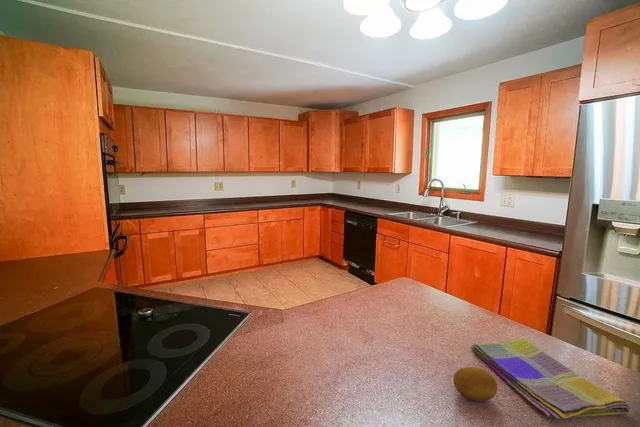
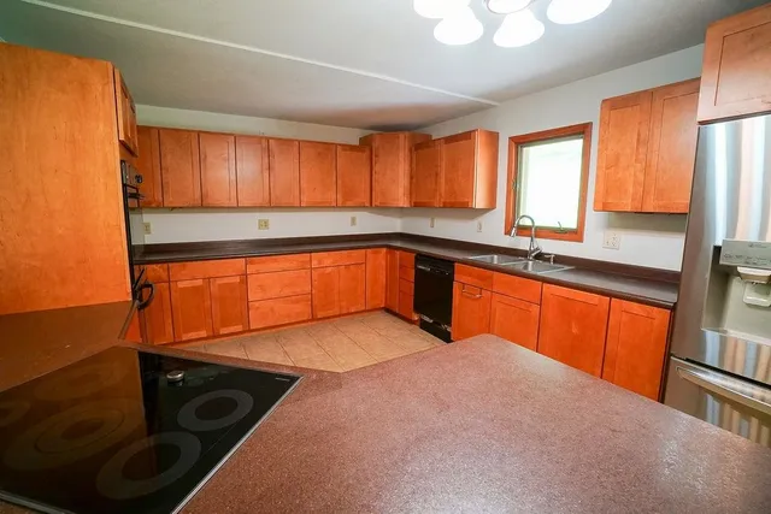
- dish towel (539, 372)
- fruit (474, 383)
